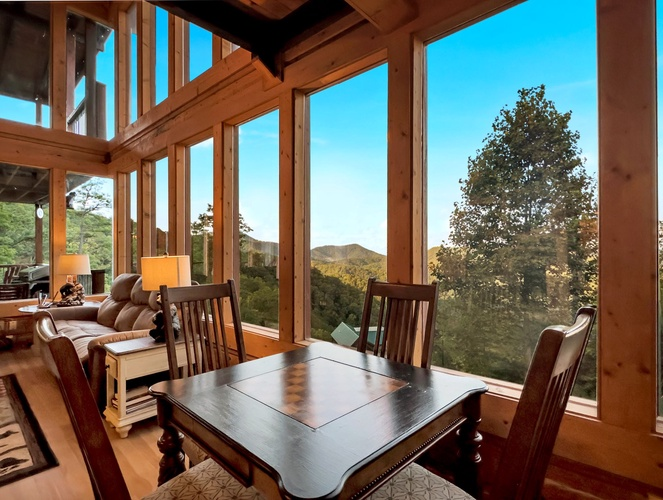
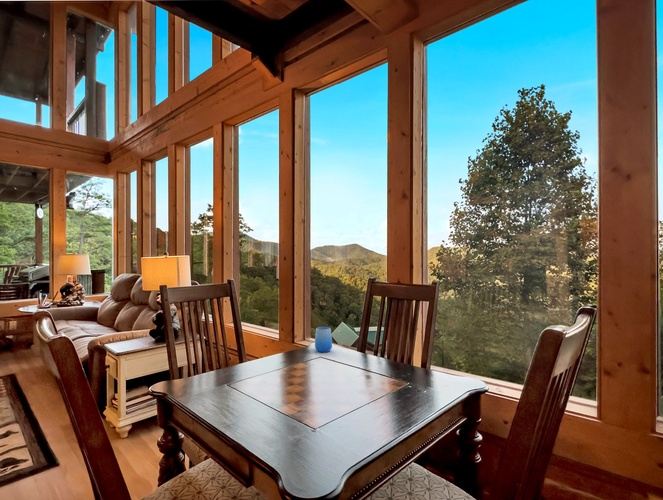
+ cup (323, 339)
